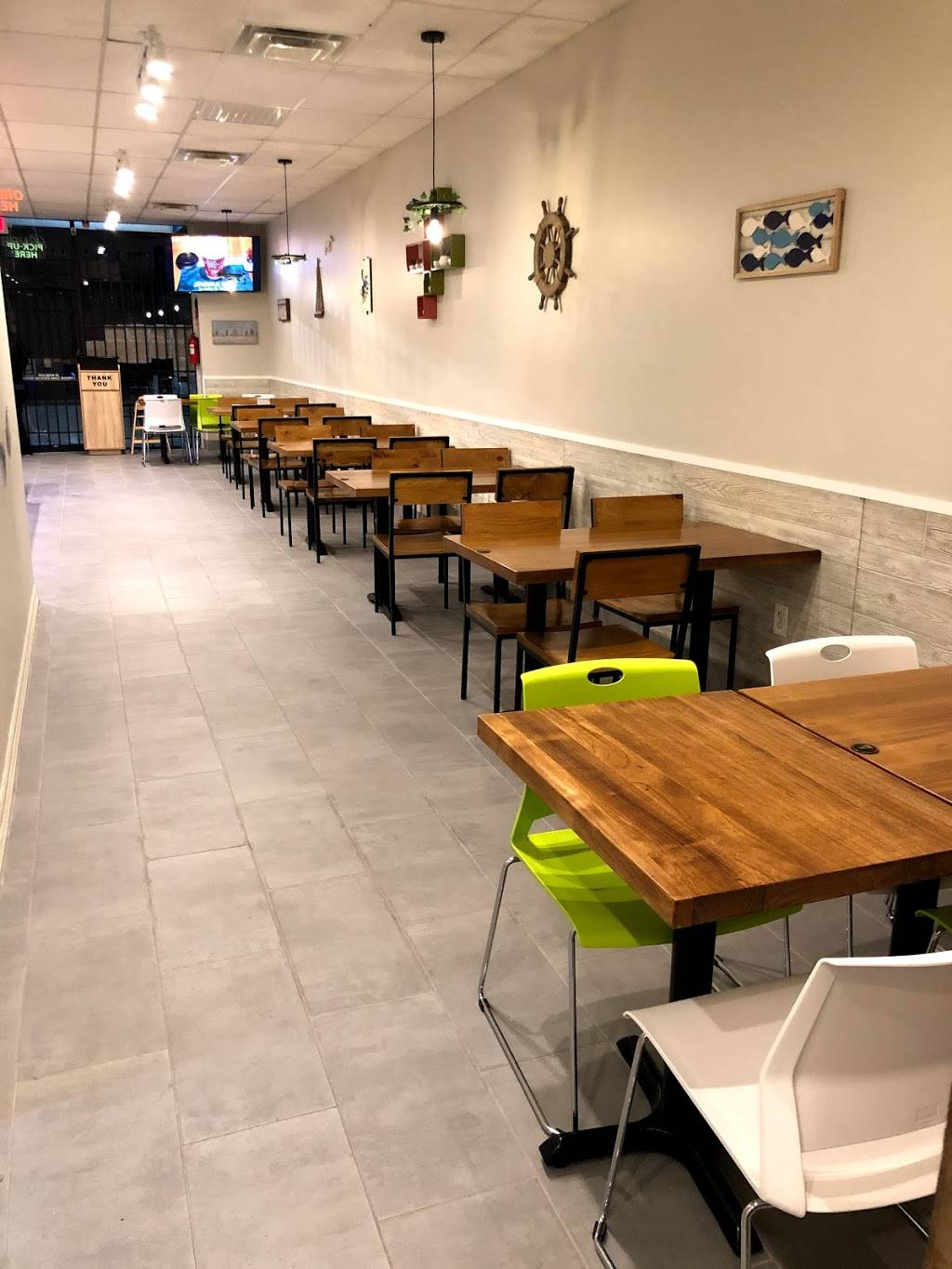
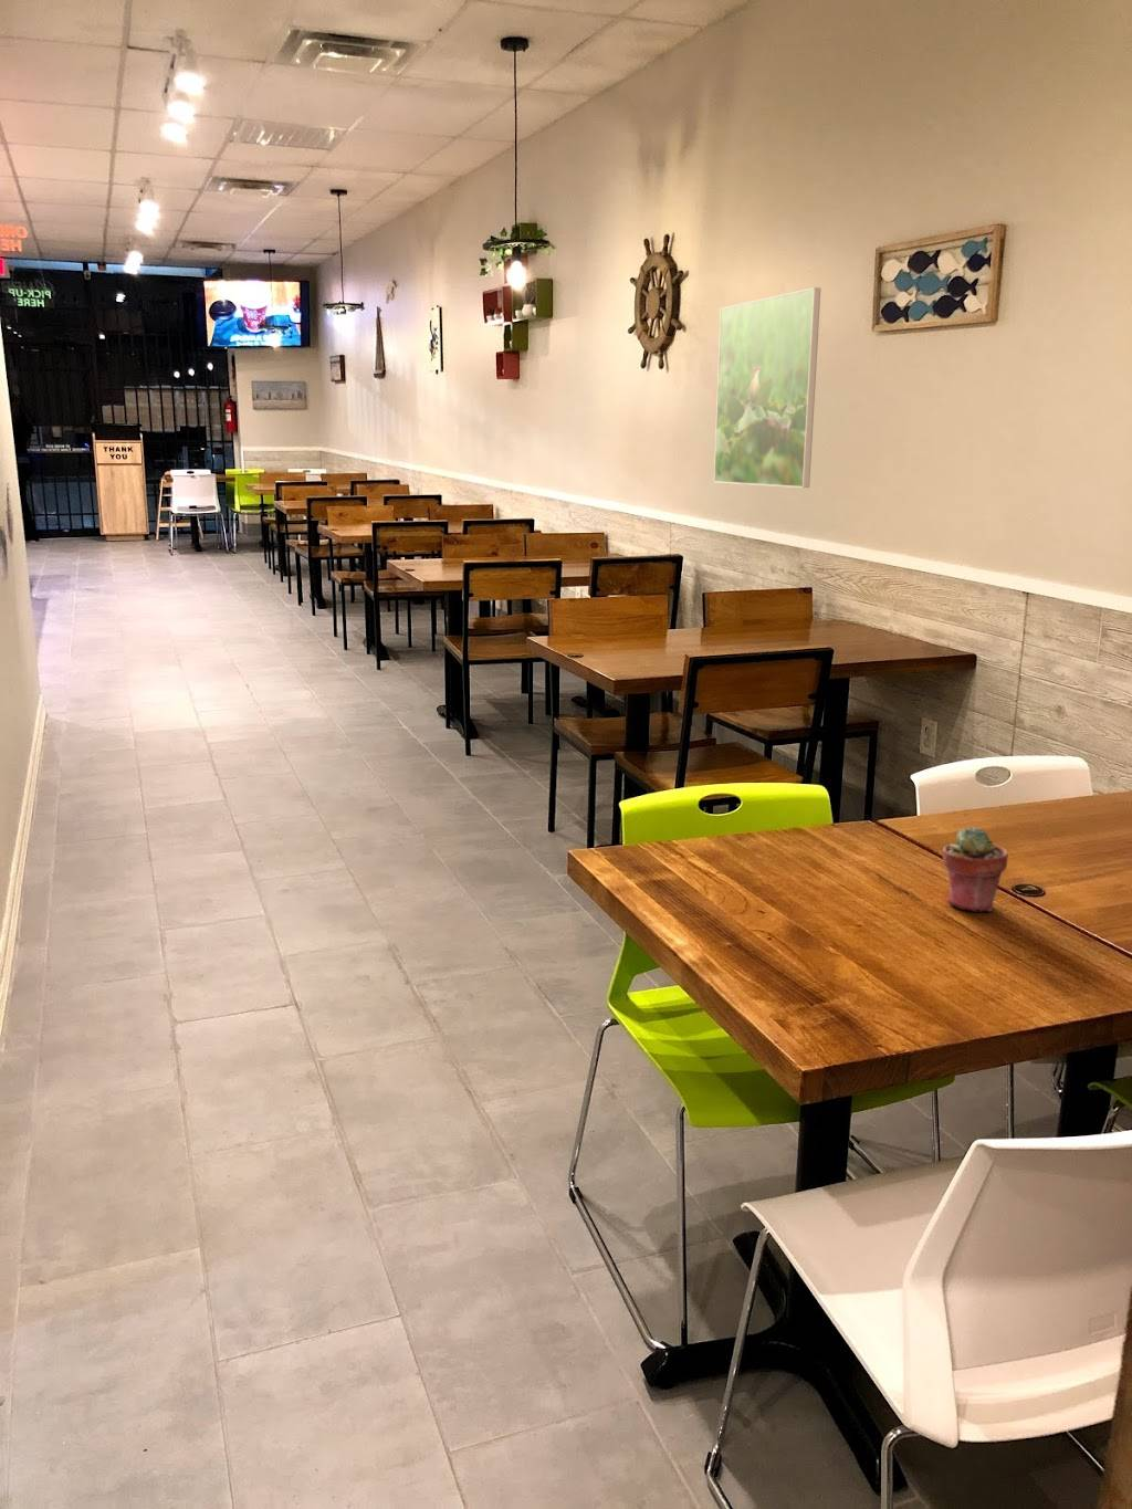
+ potted succulent (974, 866)
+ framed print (762, 394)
